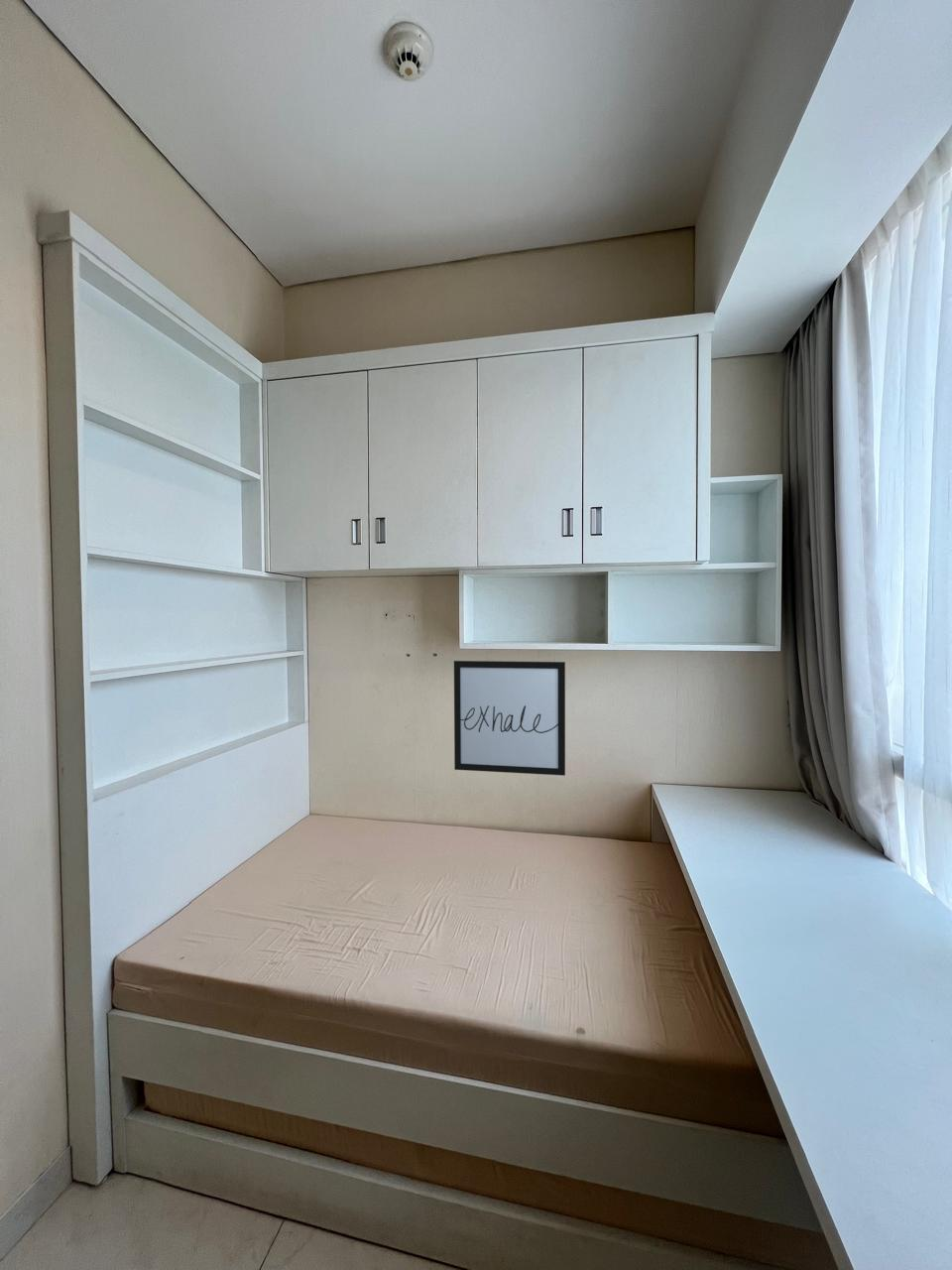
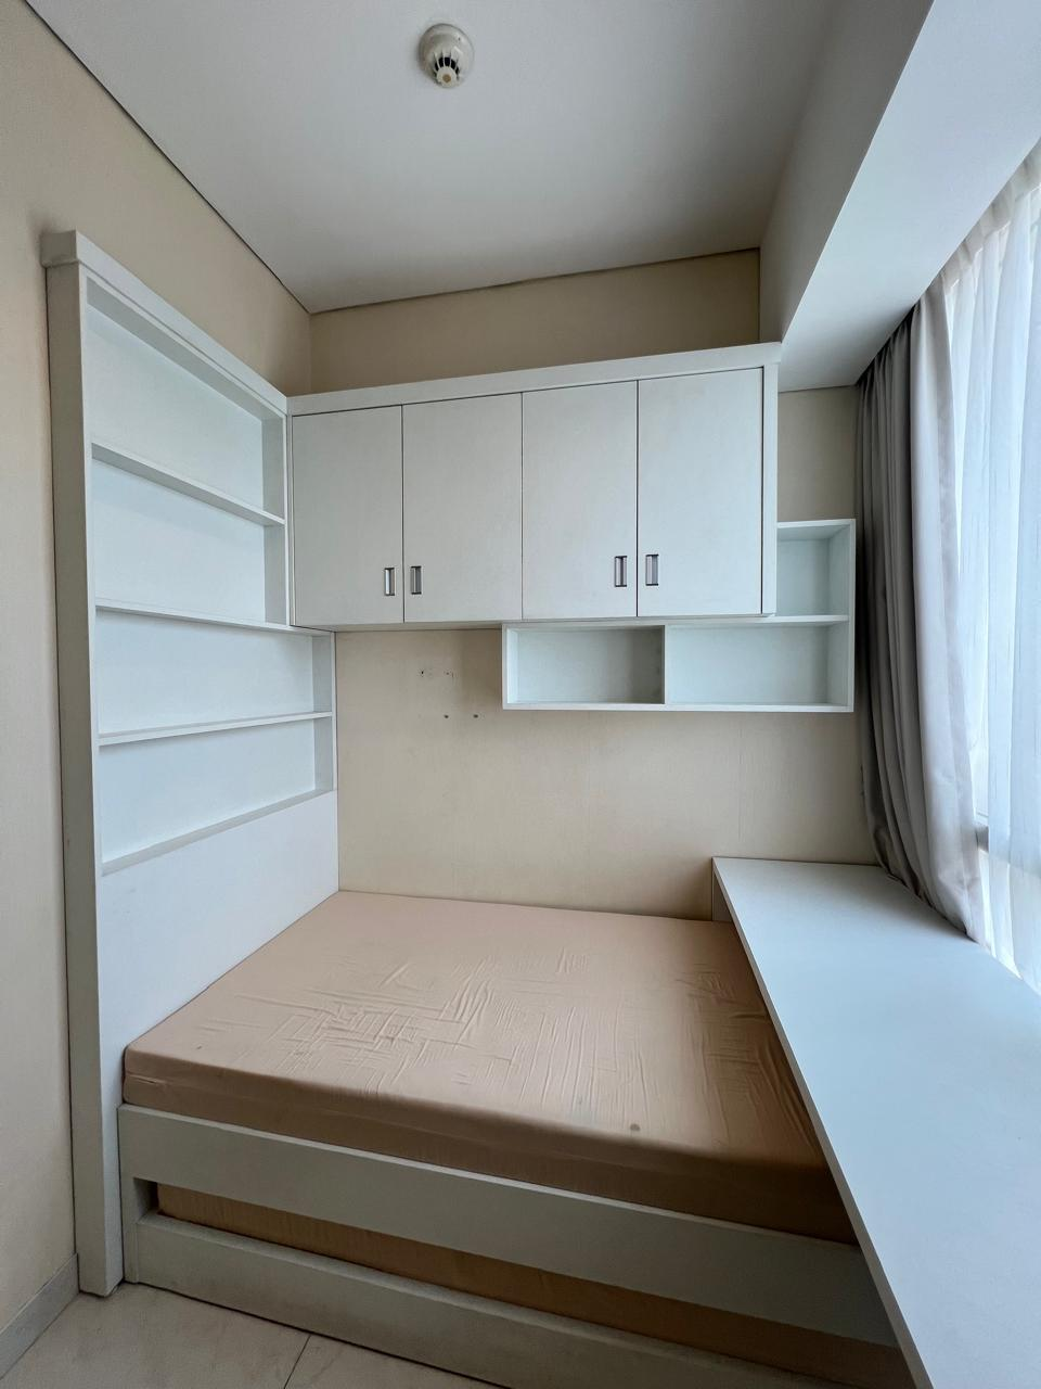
- wall art (509, 716)
